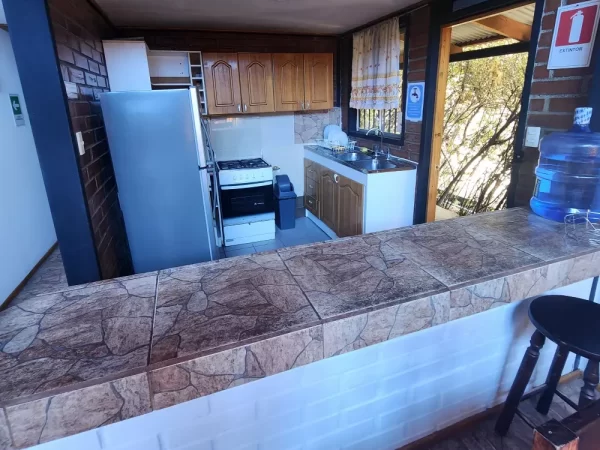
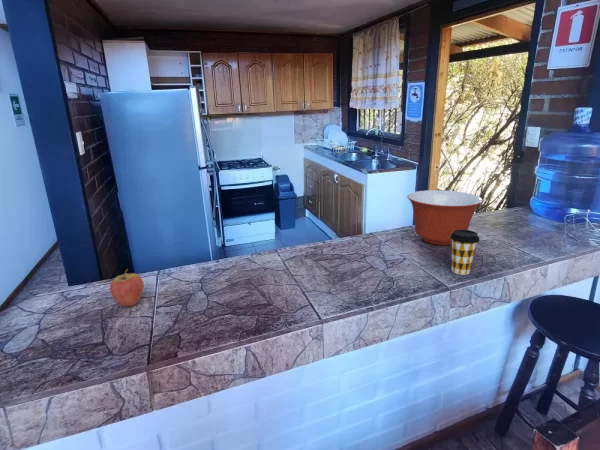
+ mixing bowl (441, 218)
+ fruit (127, 287)
+ coffee cup (462, 252)
